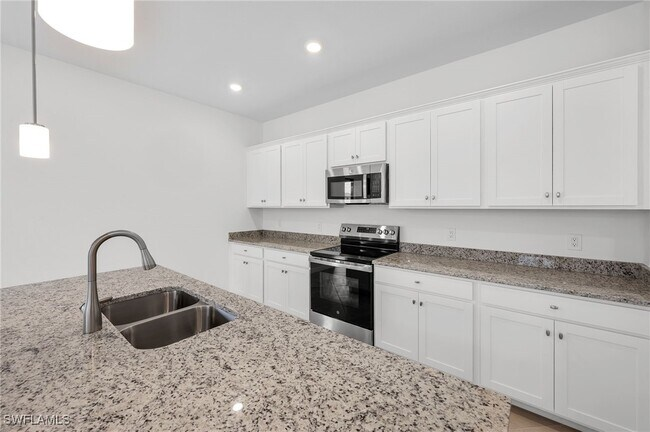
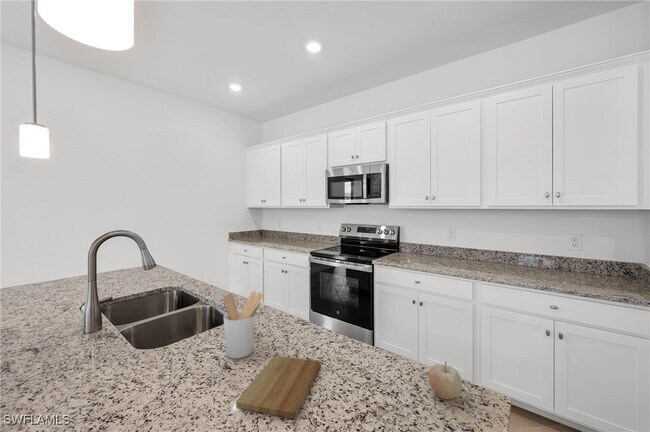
+ utensil holder (245, 321)
+ fruit (444, 379)
+ cutting board (283, 381)
